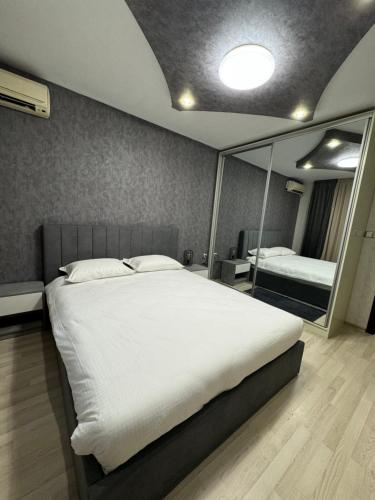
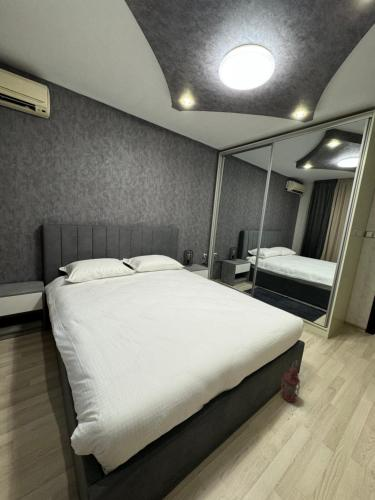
+ lantern (291, 379)
